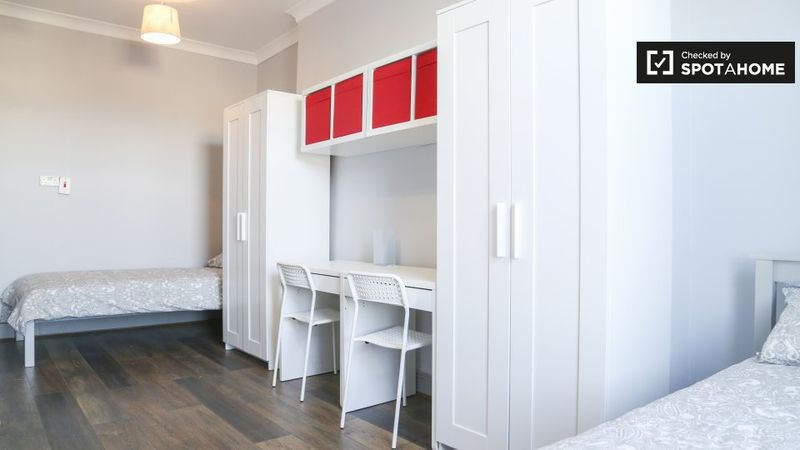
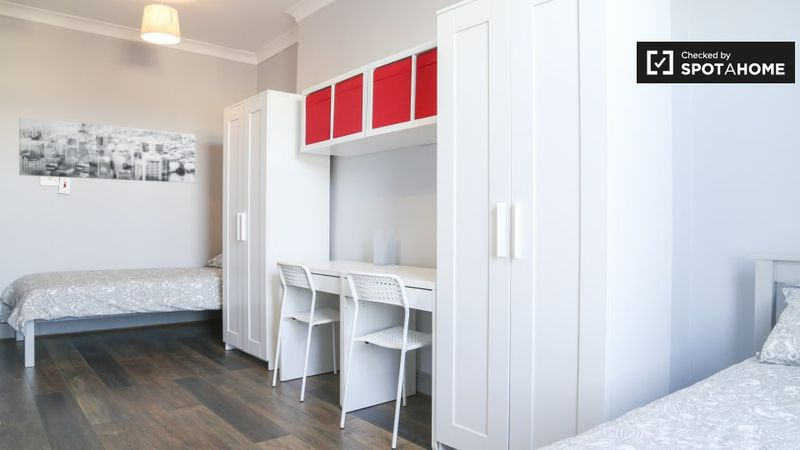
+ wall art (115, 153)
